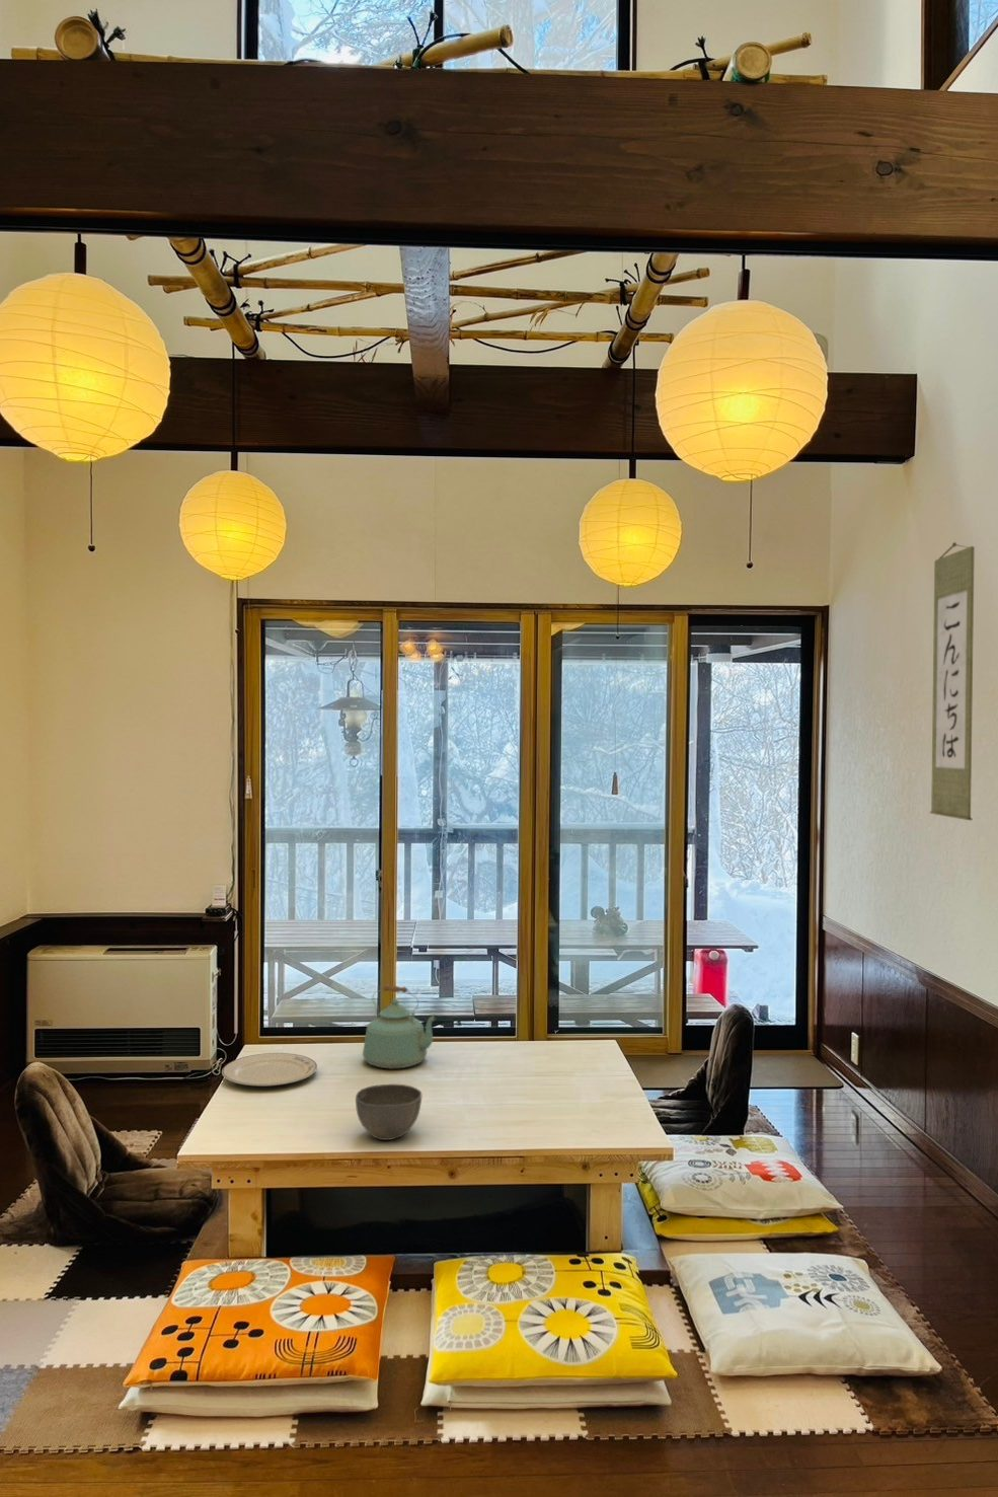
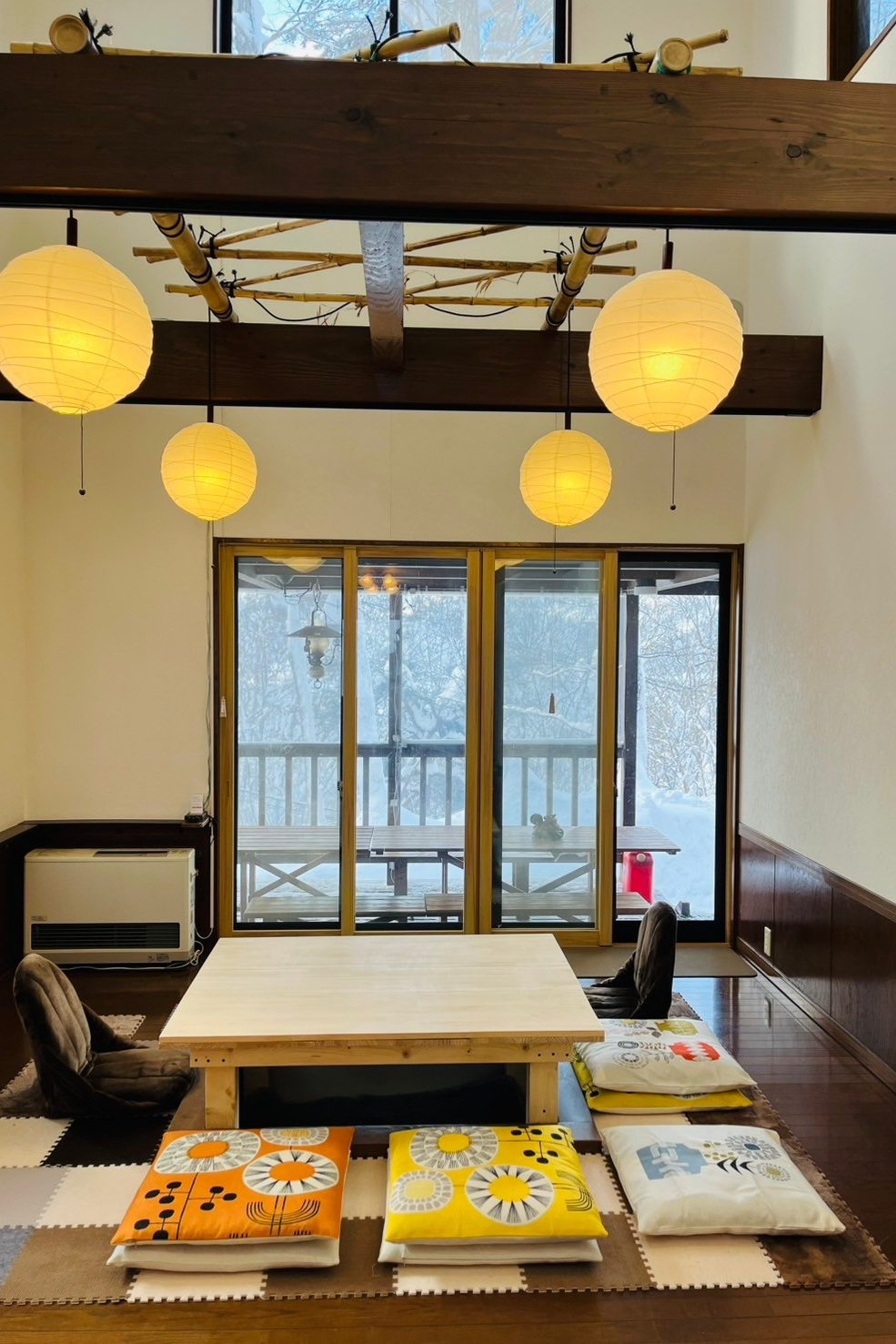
- bowl (388, 1114)
- wall scroll (951, 679)
- kettle (400, 1024)
- chinaware (270, 1072)
